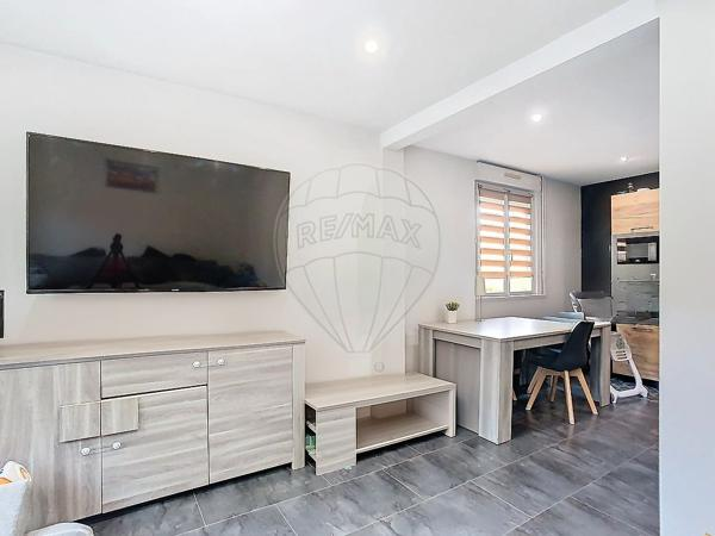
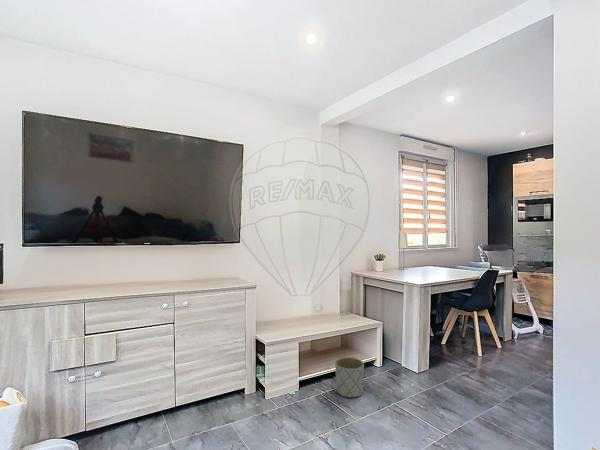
+ planter (349, 377)
